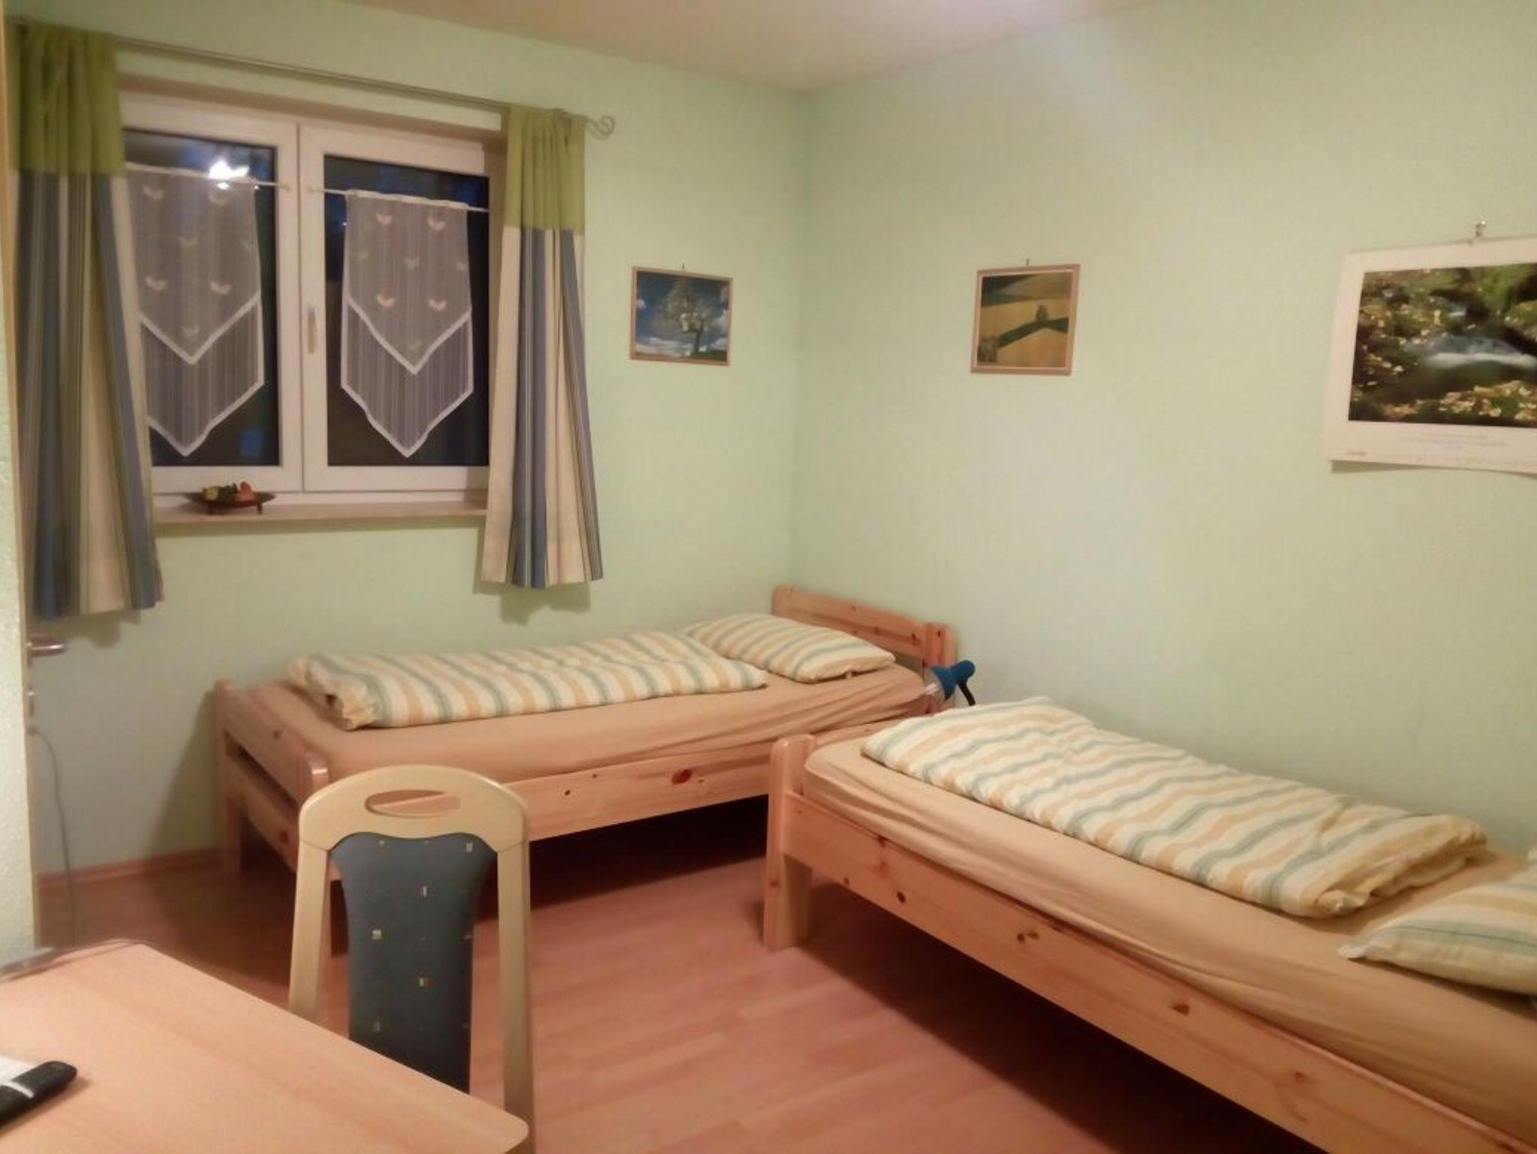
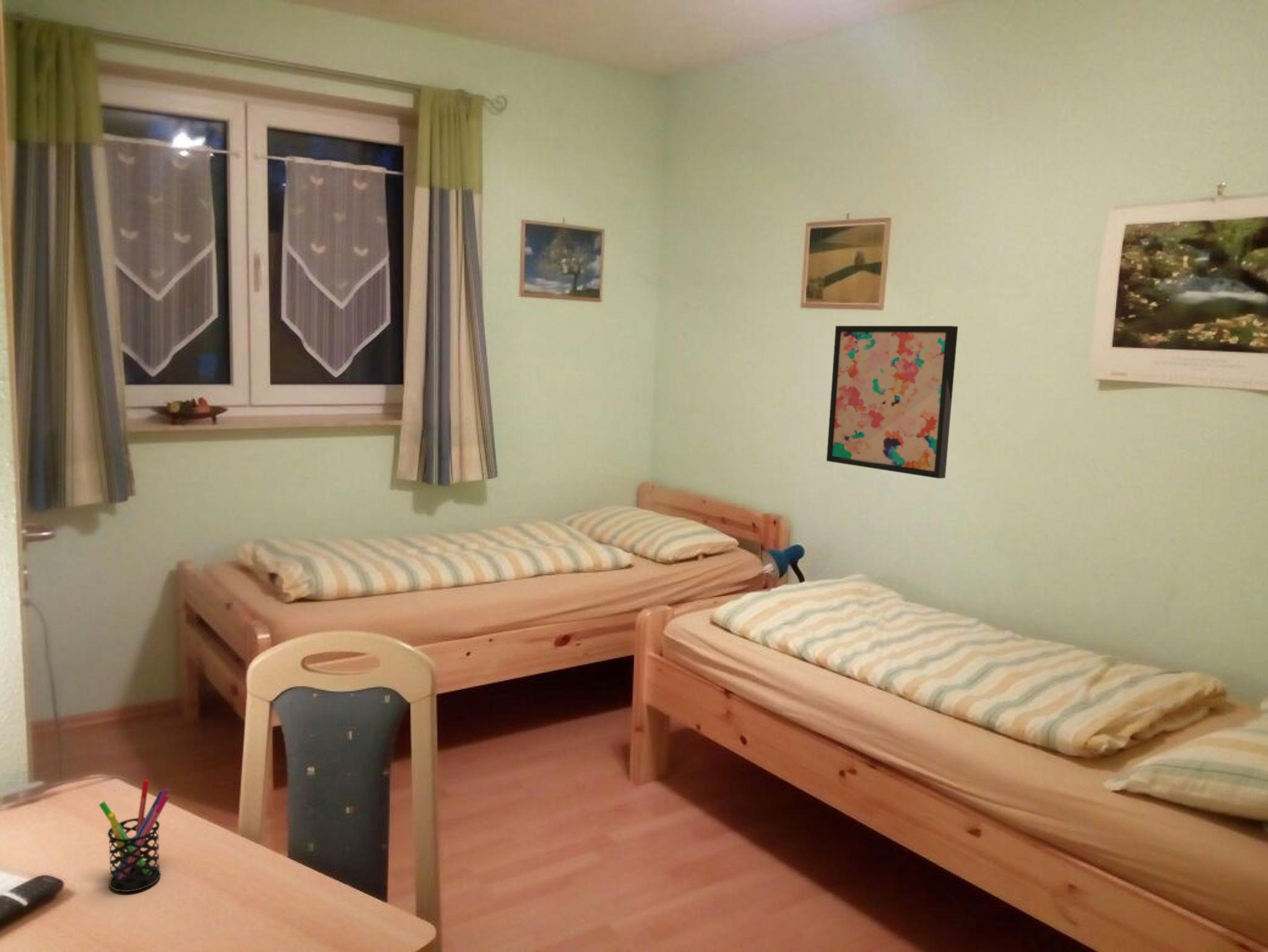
+ wall art (887, 398)
+ pen holder (129, 831)
